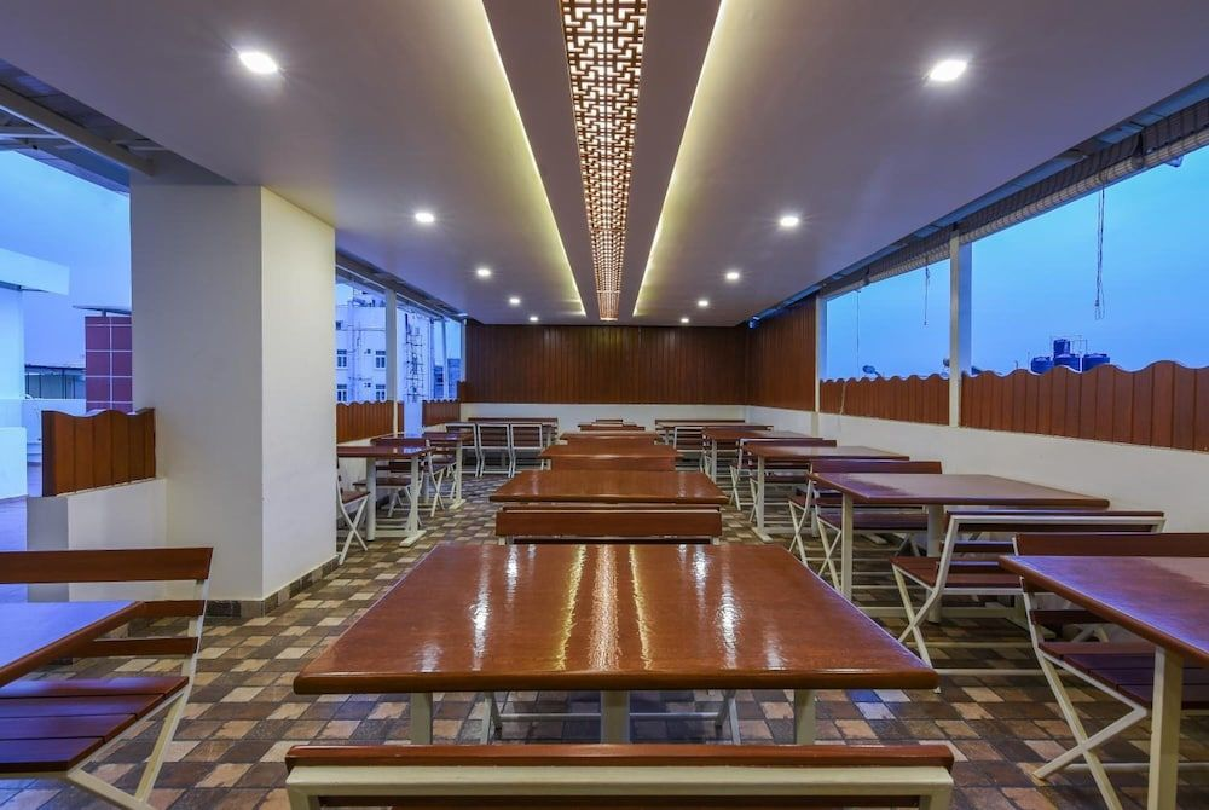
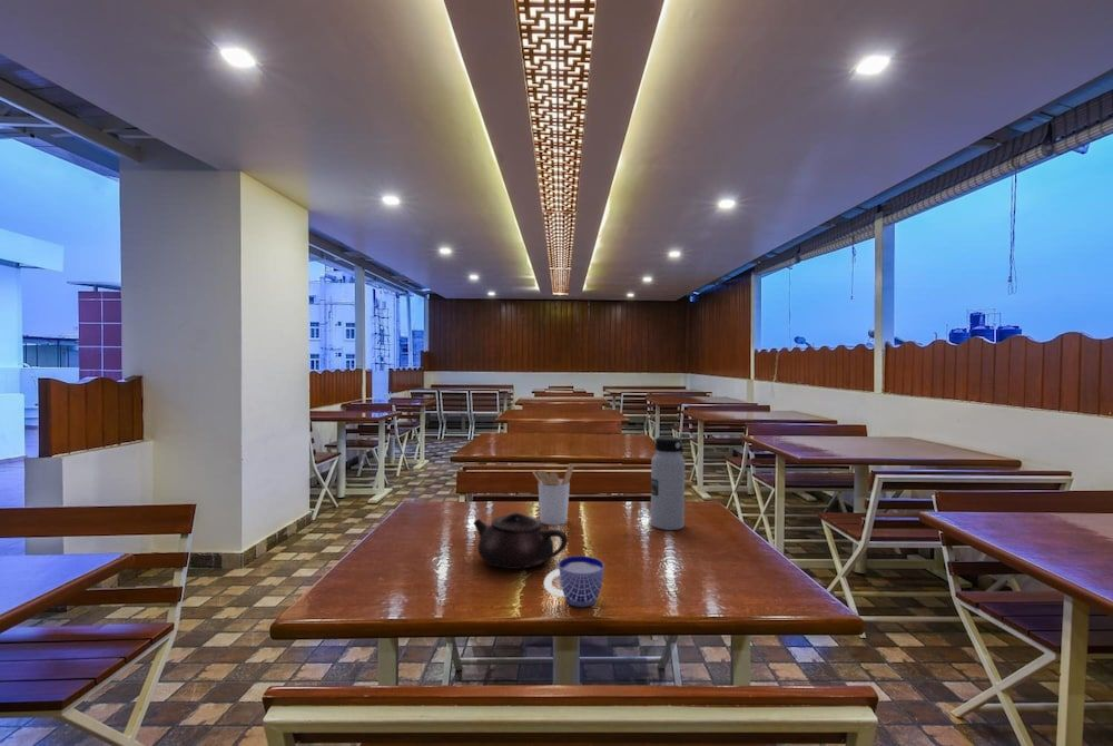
+ cup (573, 582)
+ water bottle (668, 481)
+ utensil holder (551, 493)
+ teapot (516, 537)
